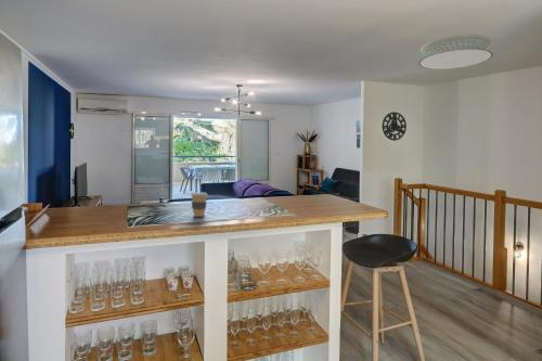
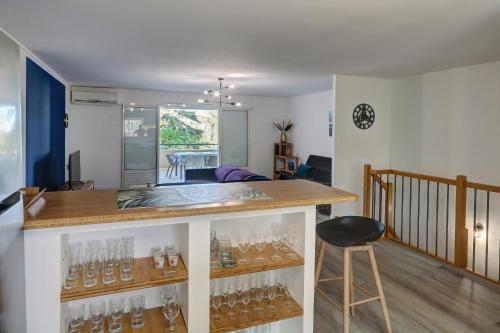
- ceiling light (454, 53)
- coffee cup (198, 204)
